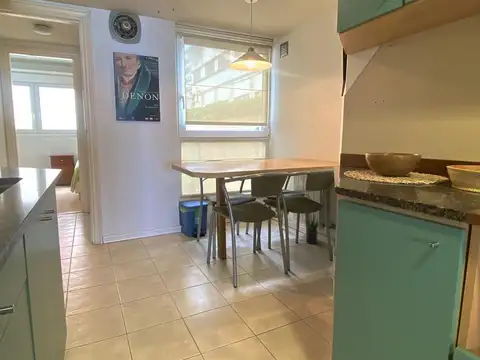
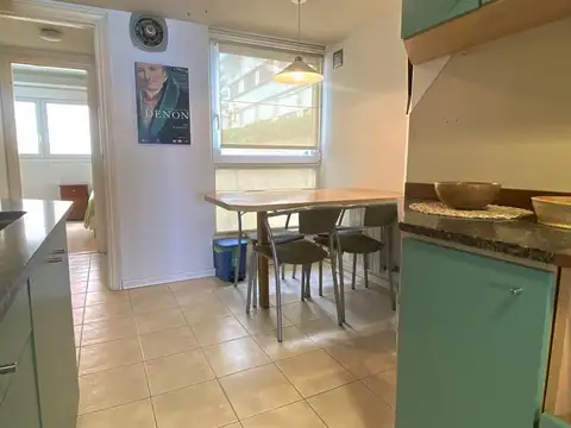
- potted plant (311, 228)
